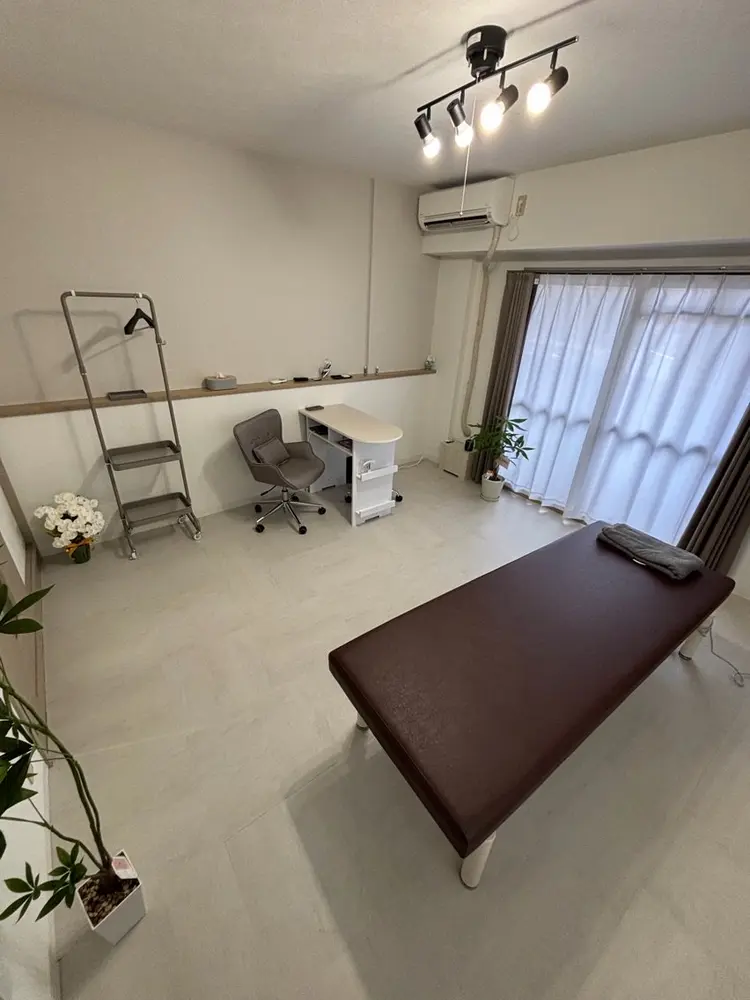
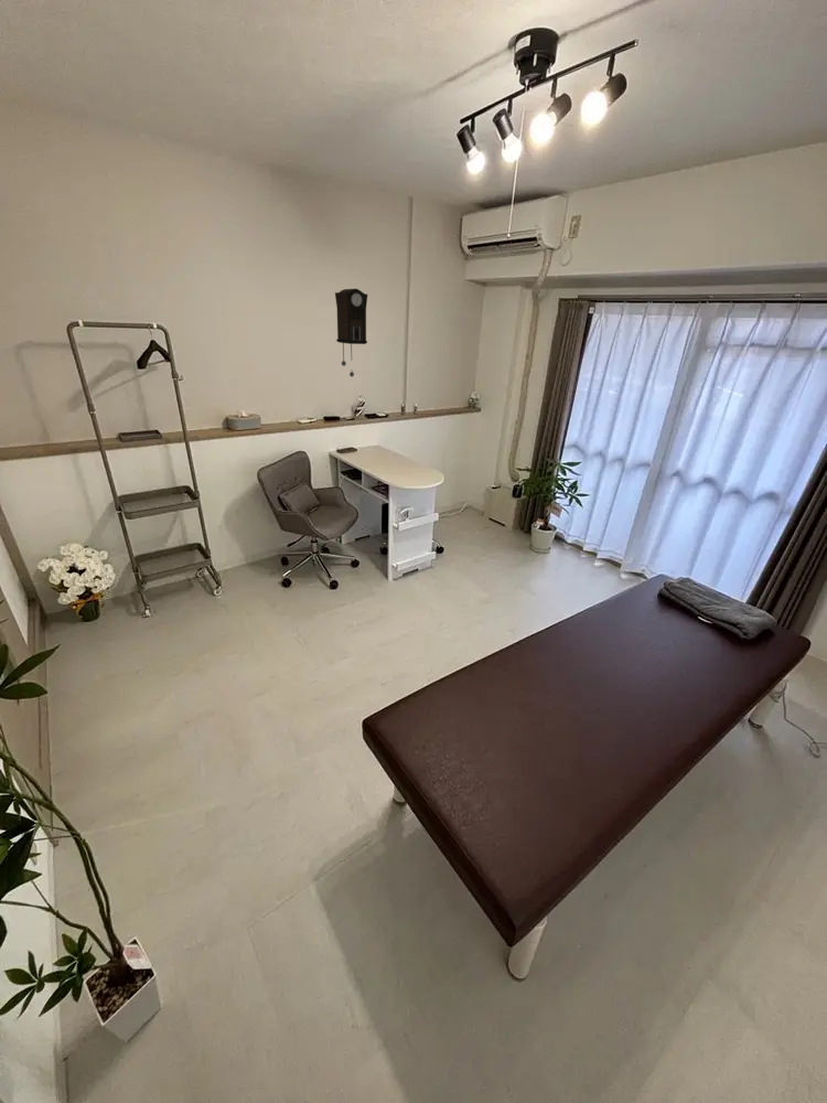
+ pendulum clock (352, 334)
